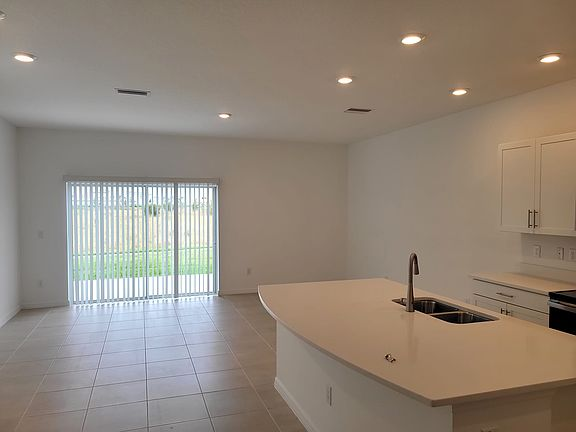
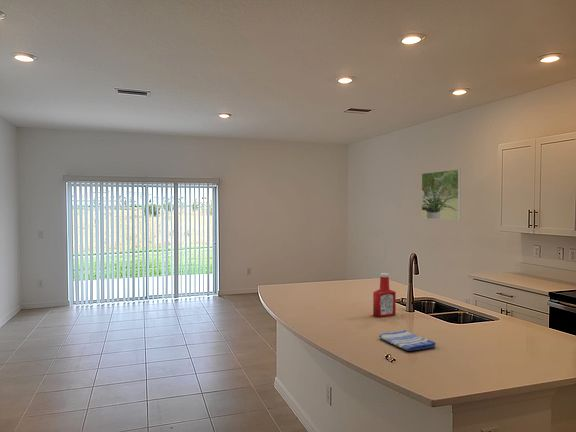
+ dish towel (406, 339)
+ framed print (439, 195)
+ soap bottle (384, 294)
